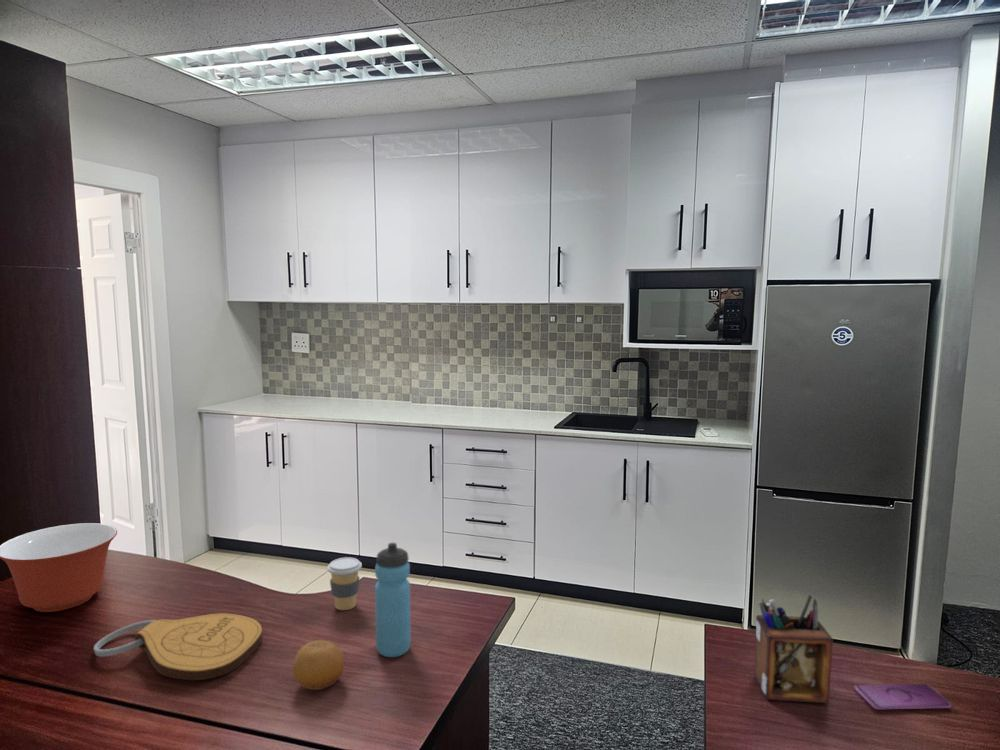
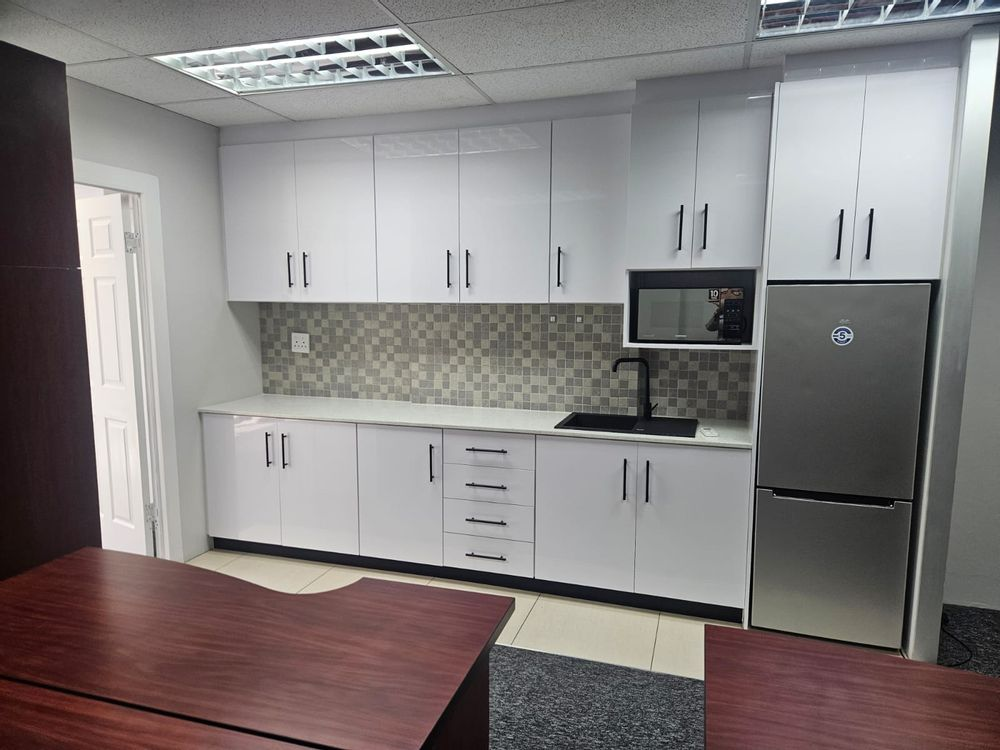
- key chain (174, 638)
- desk organizer (792, 645)
- smartphone (901, 696)
- water bottle (392, 597)
- mixing bowl (61, 570)
- coffee cup (345, 584)
- fruit (319, 664)
